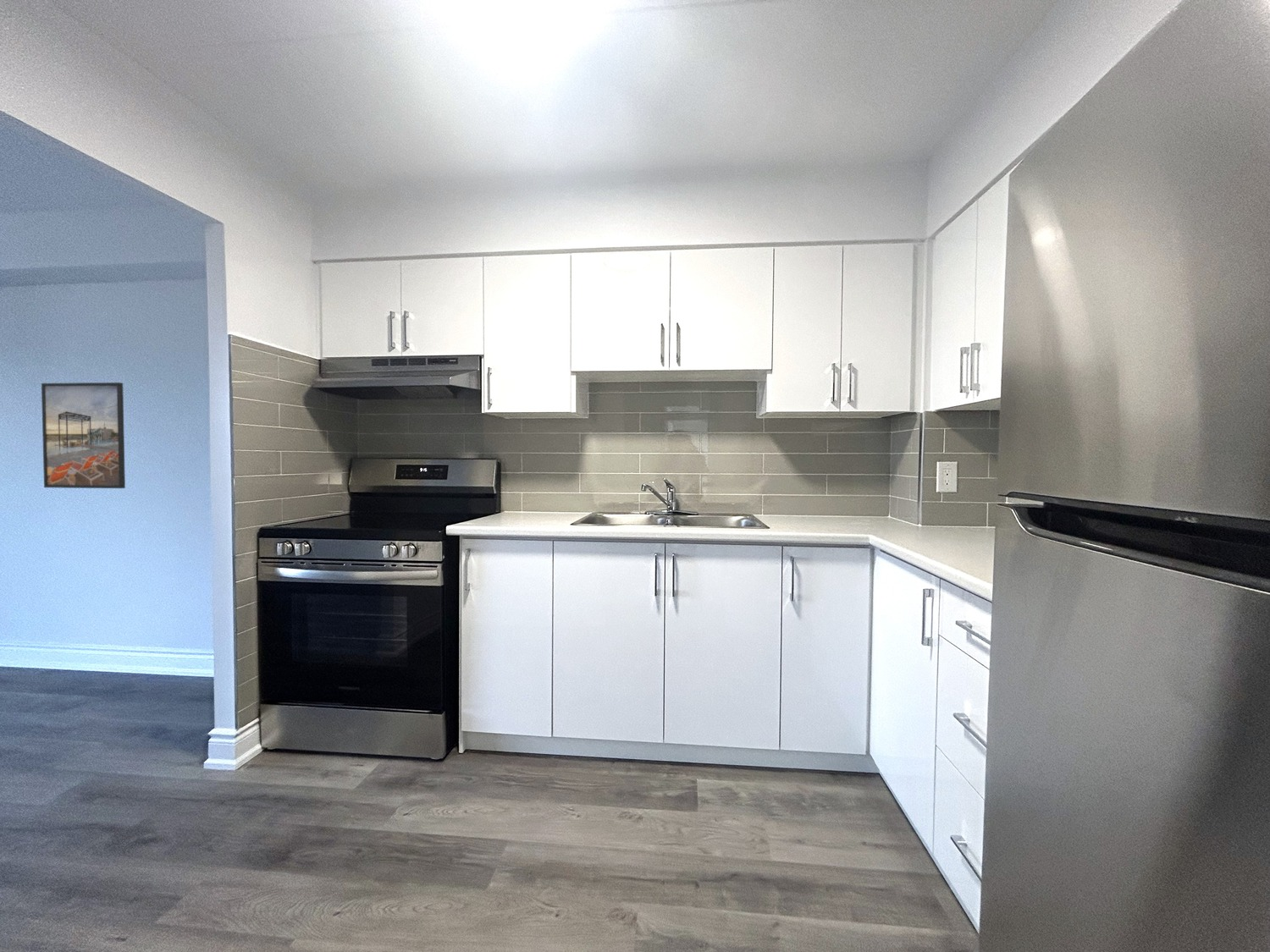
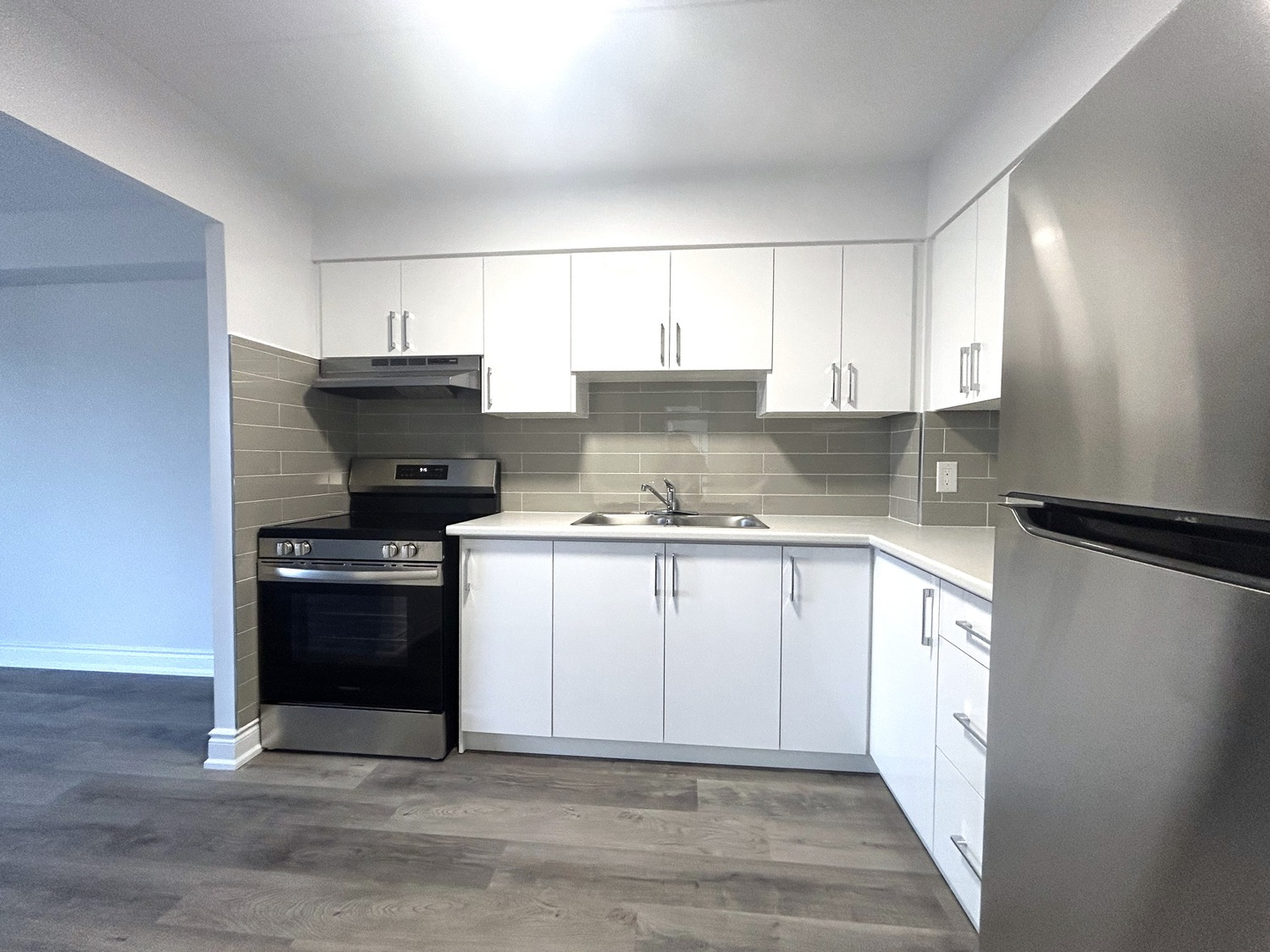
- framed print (83, 435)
